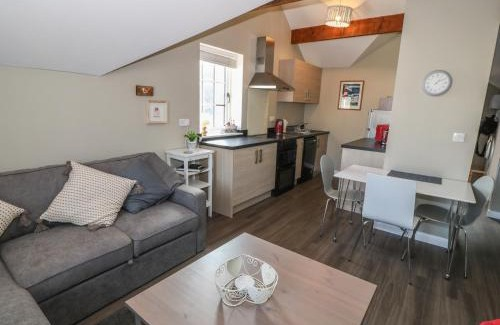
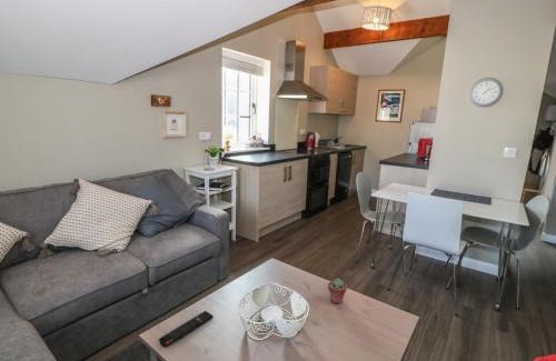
+ potted succulent (337, 289)
+ remote control (187, 328)
